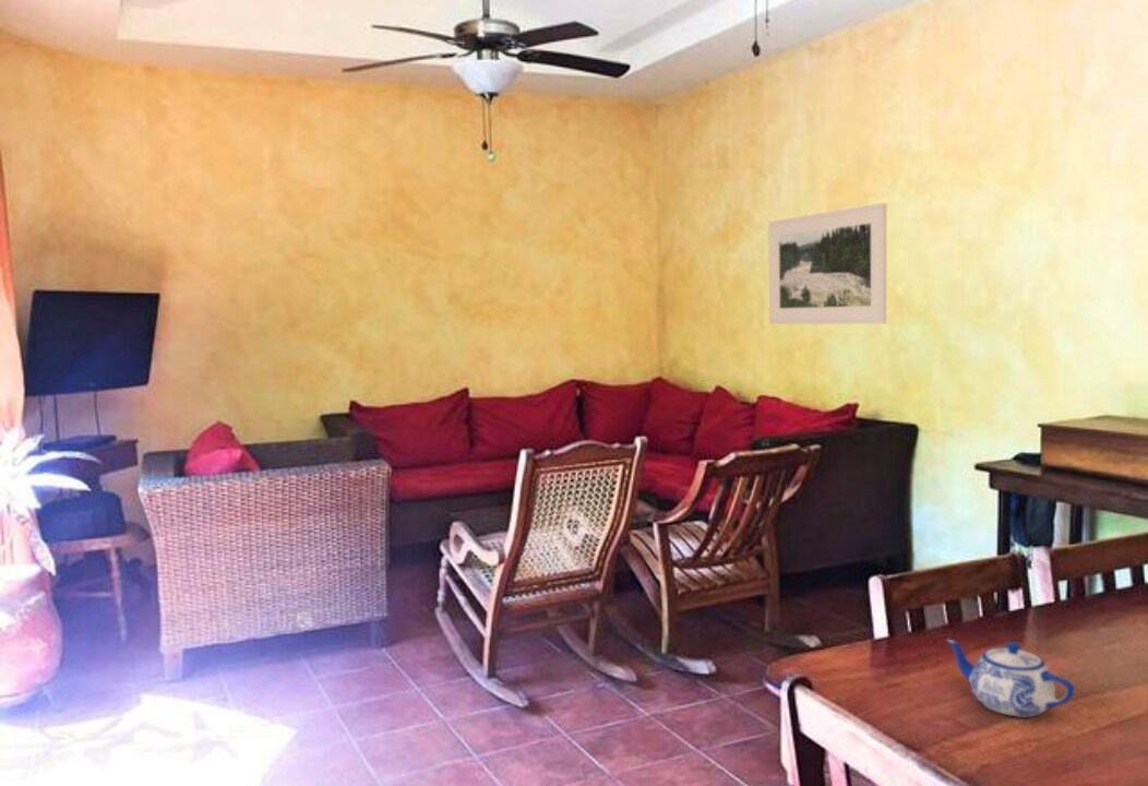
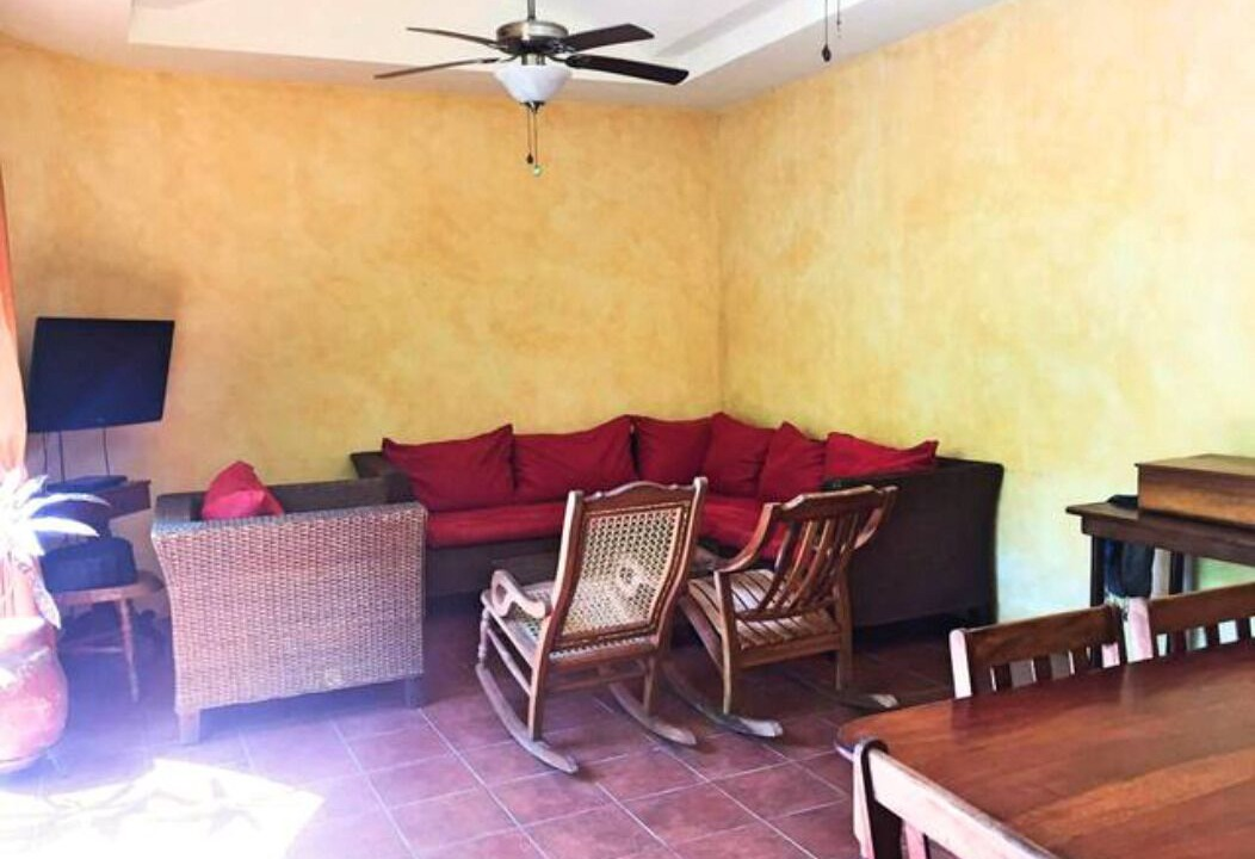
- teapot (1005, 672)
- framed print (823, 269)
